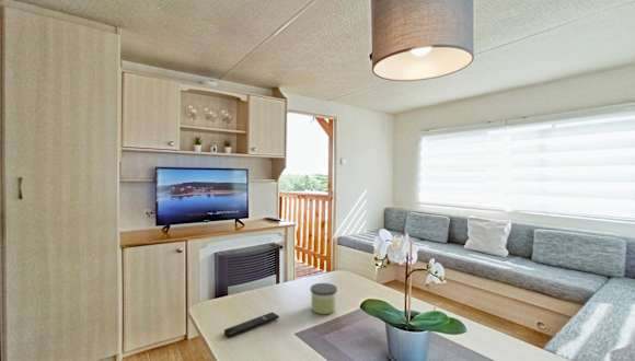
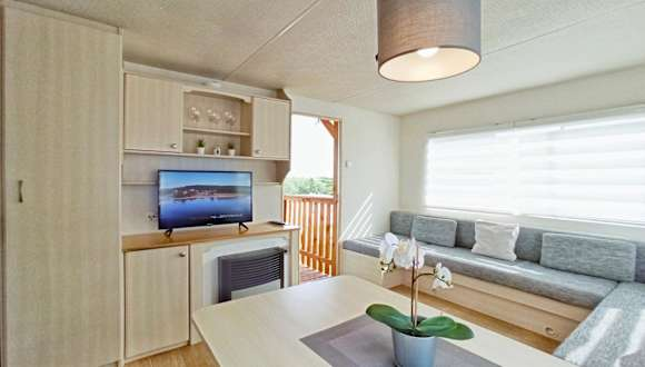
- candle (323, 298)
- remote control (252, 324)
